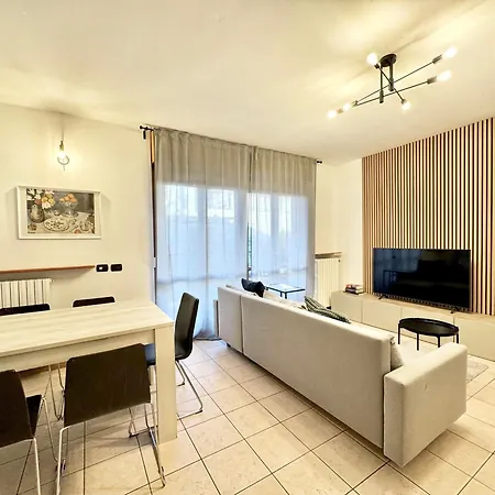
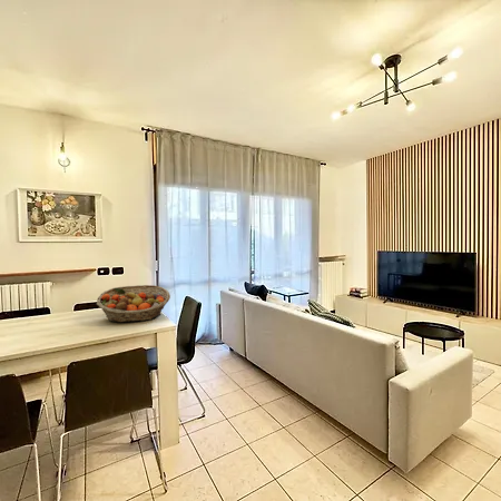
+ fruit basket (135, 302)
